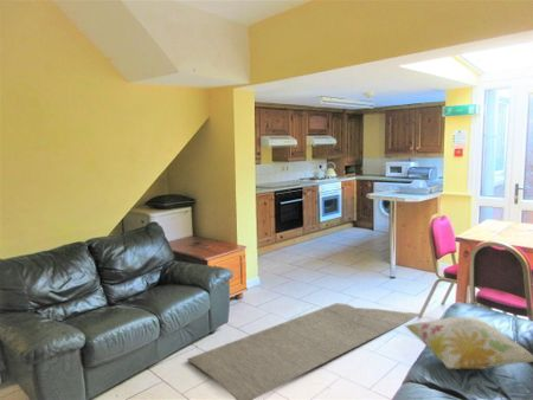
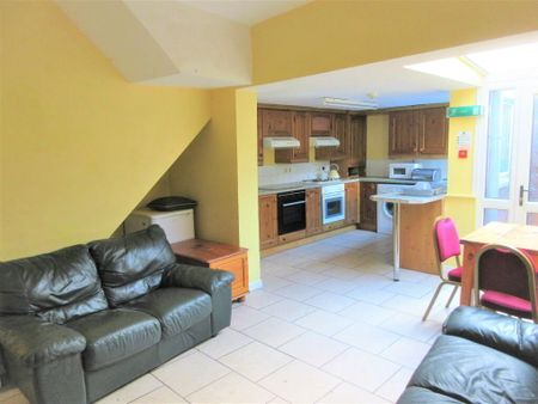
- decorative pillow (465, 341)
- rug (329, 328)
